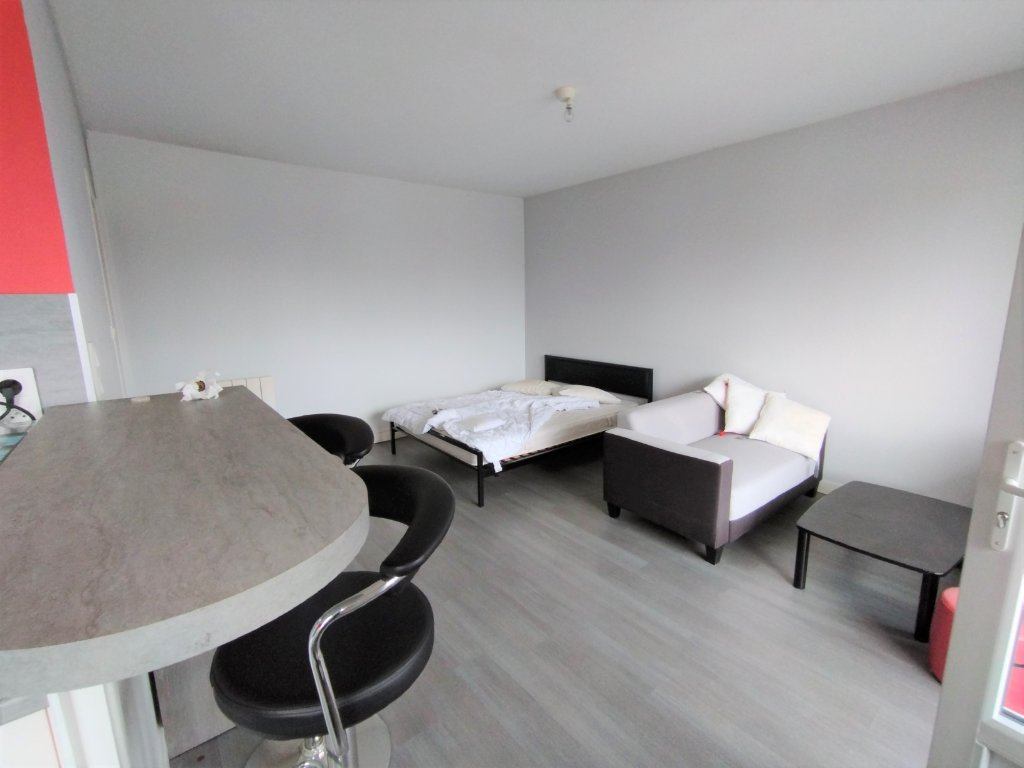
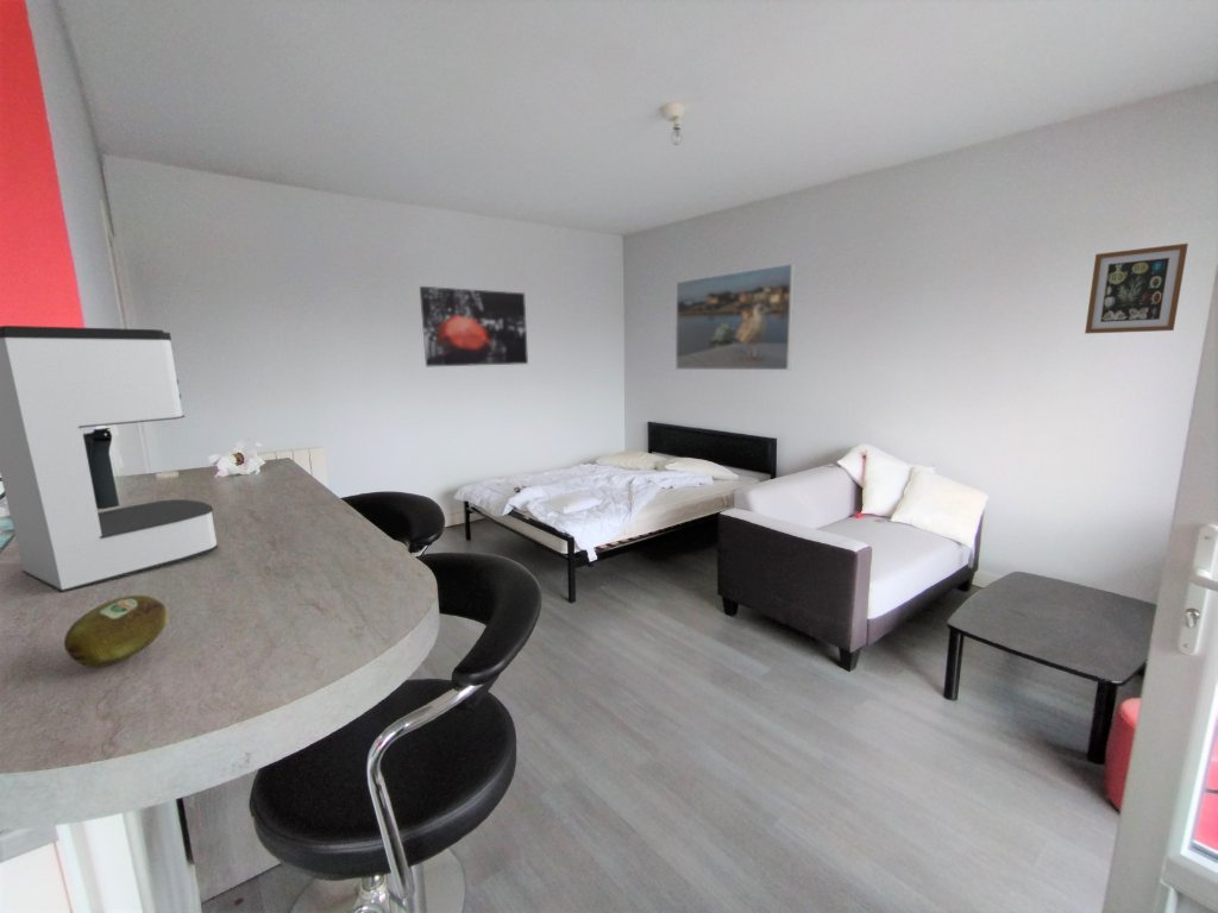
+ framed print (728, 322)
+ wall art (1132, 290)
+ wall art (477, 328)
+ fruit (118, 629)
+ coffee maker (107, 448)
